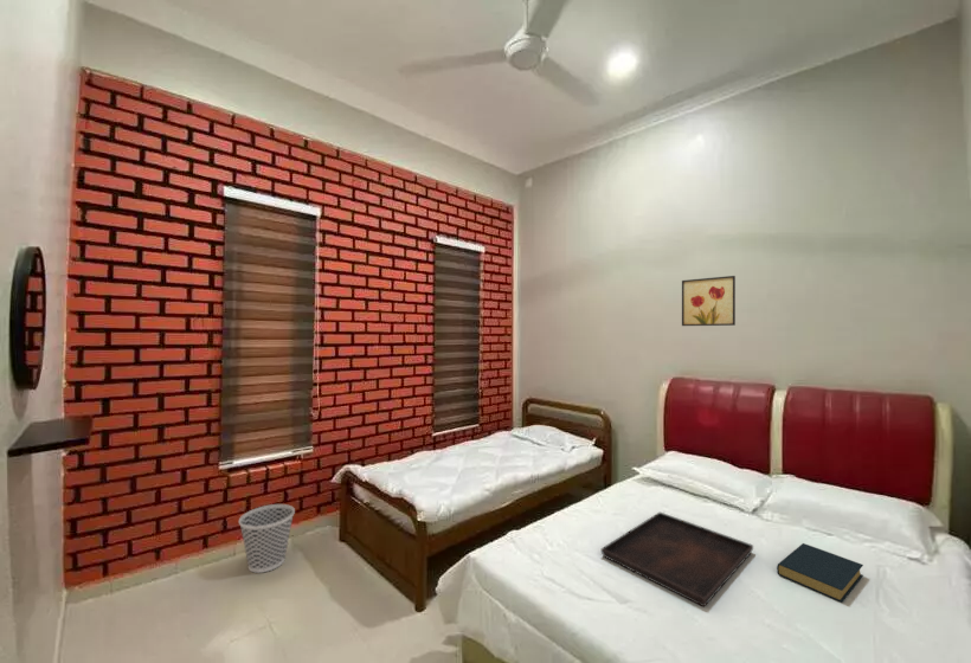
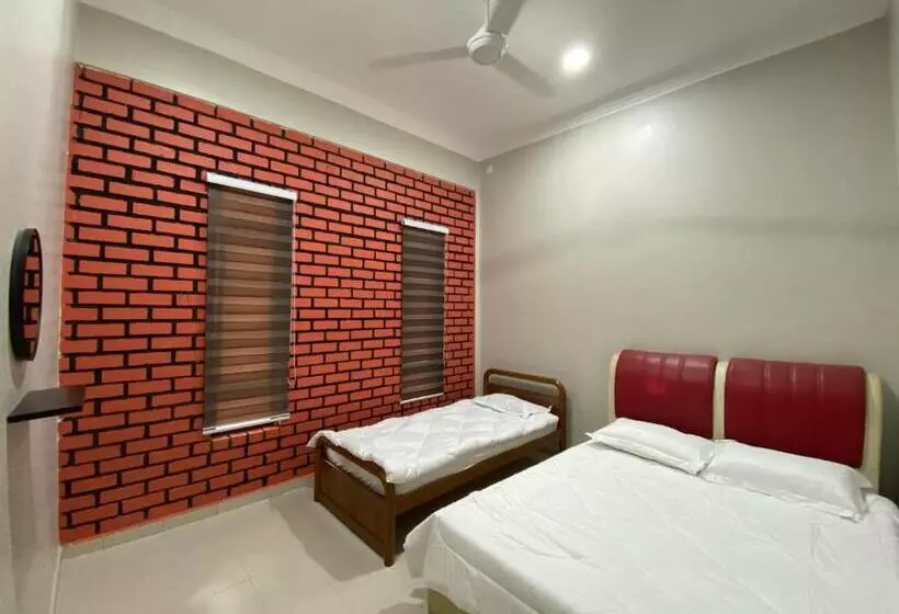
- wastebasket (266, 539)
- hardback book (819, 568)
- serving tray (677, 551)
- wall art (707, 302)
